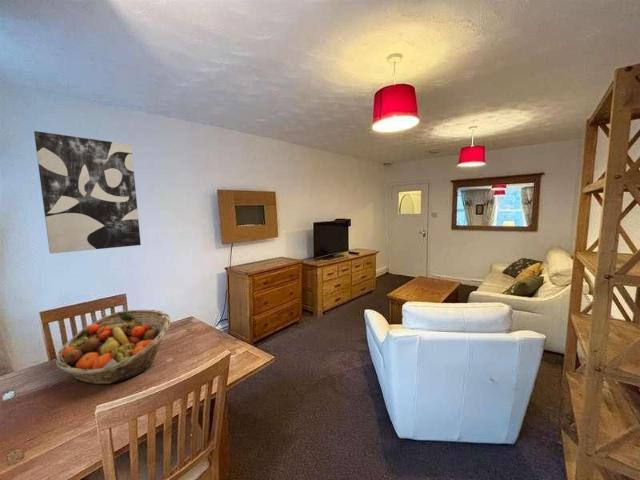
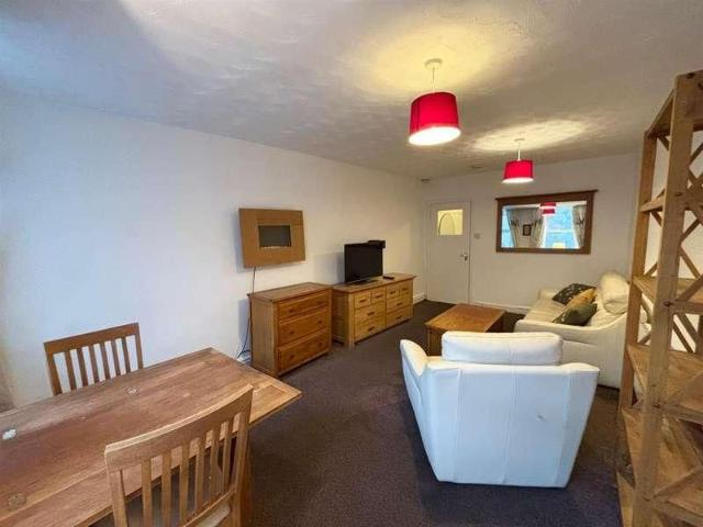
- wall art (93, 194)
- fruit basket (118, 343)
